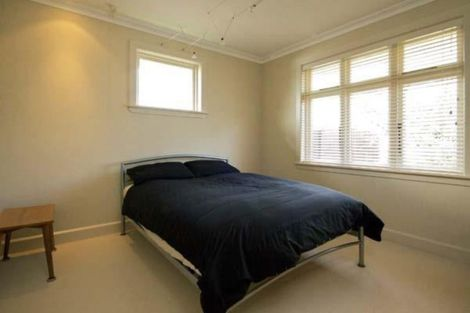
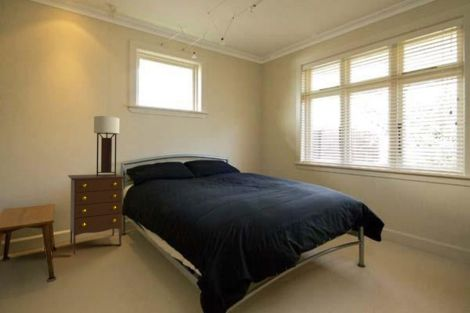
+ dresser (96, 210)
+ wall sconce (106, 146)
